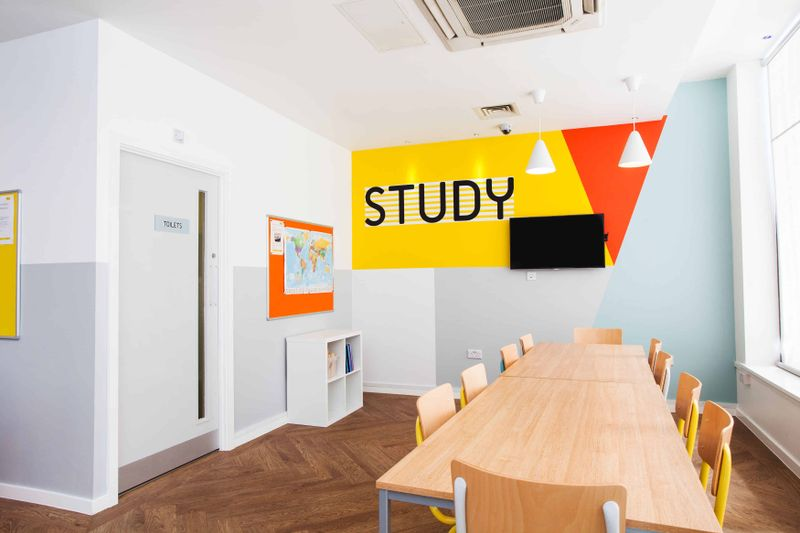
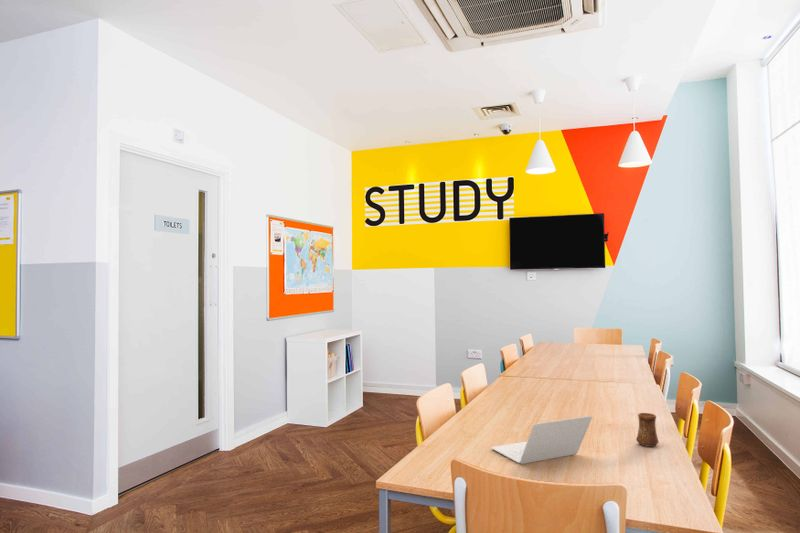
+ cup (647, 429)
+ laptop (540, 430)
